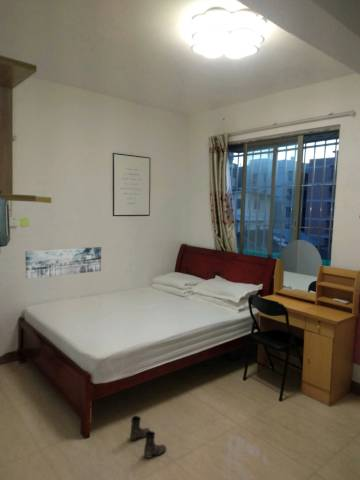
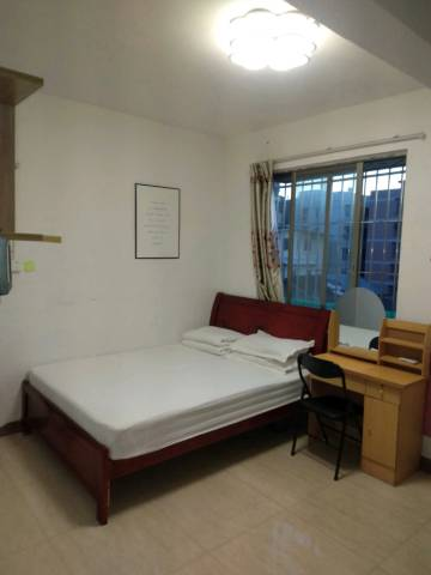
- wall art (65, 261)
- boots (147, 434)
